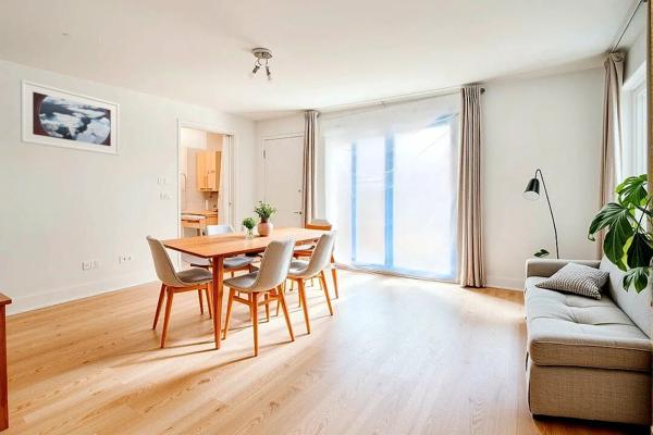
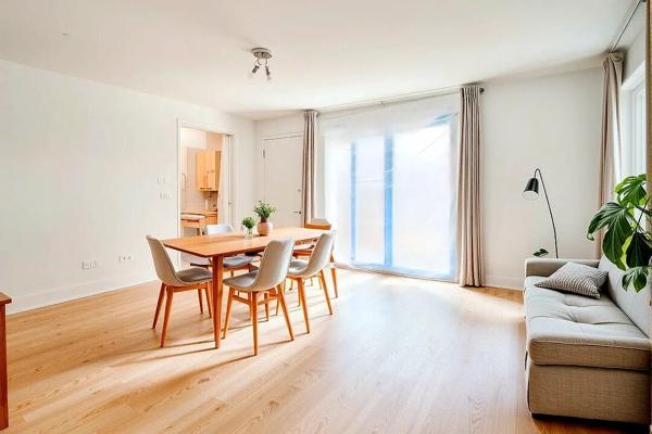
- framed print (74, 121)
